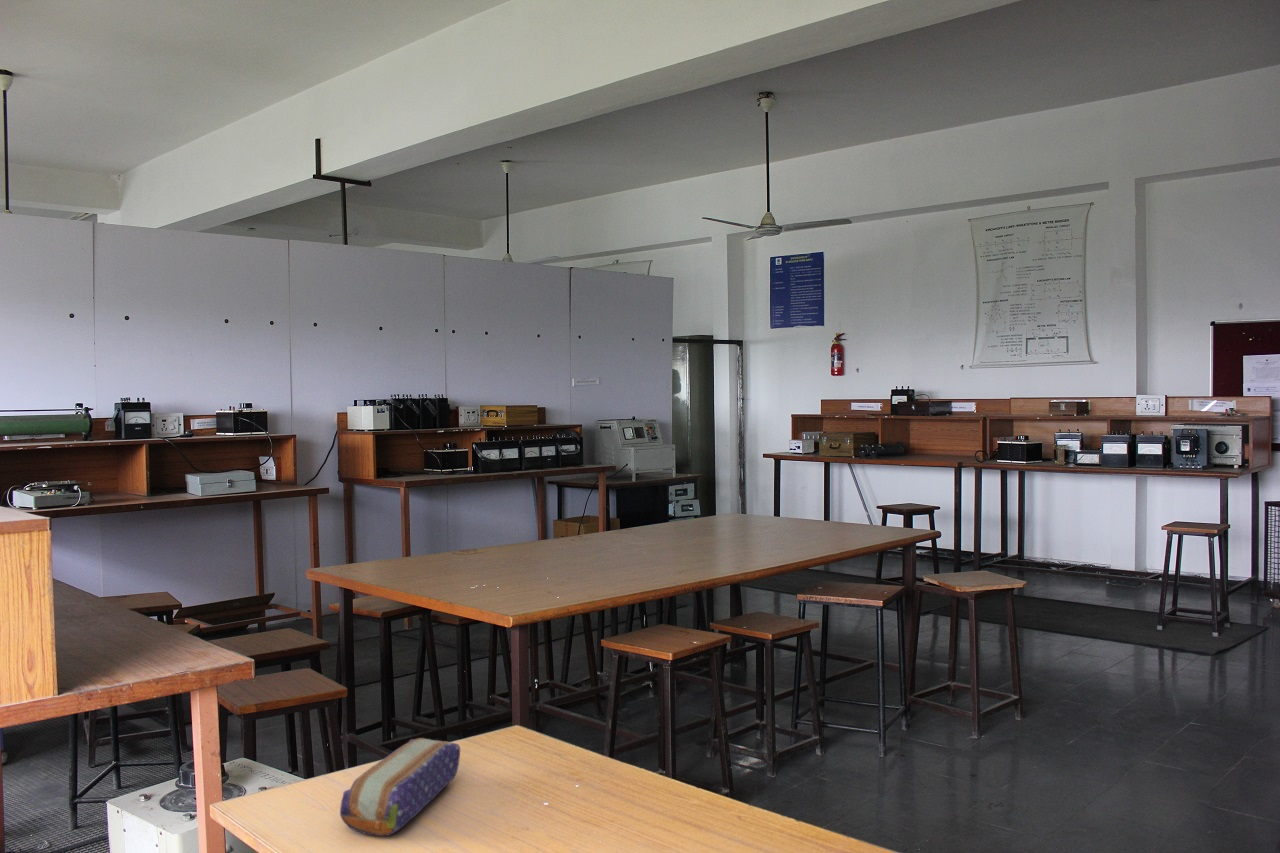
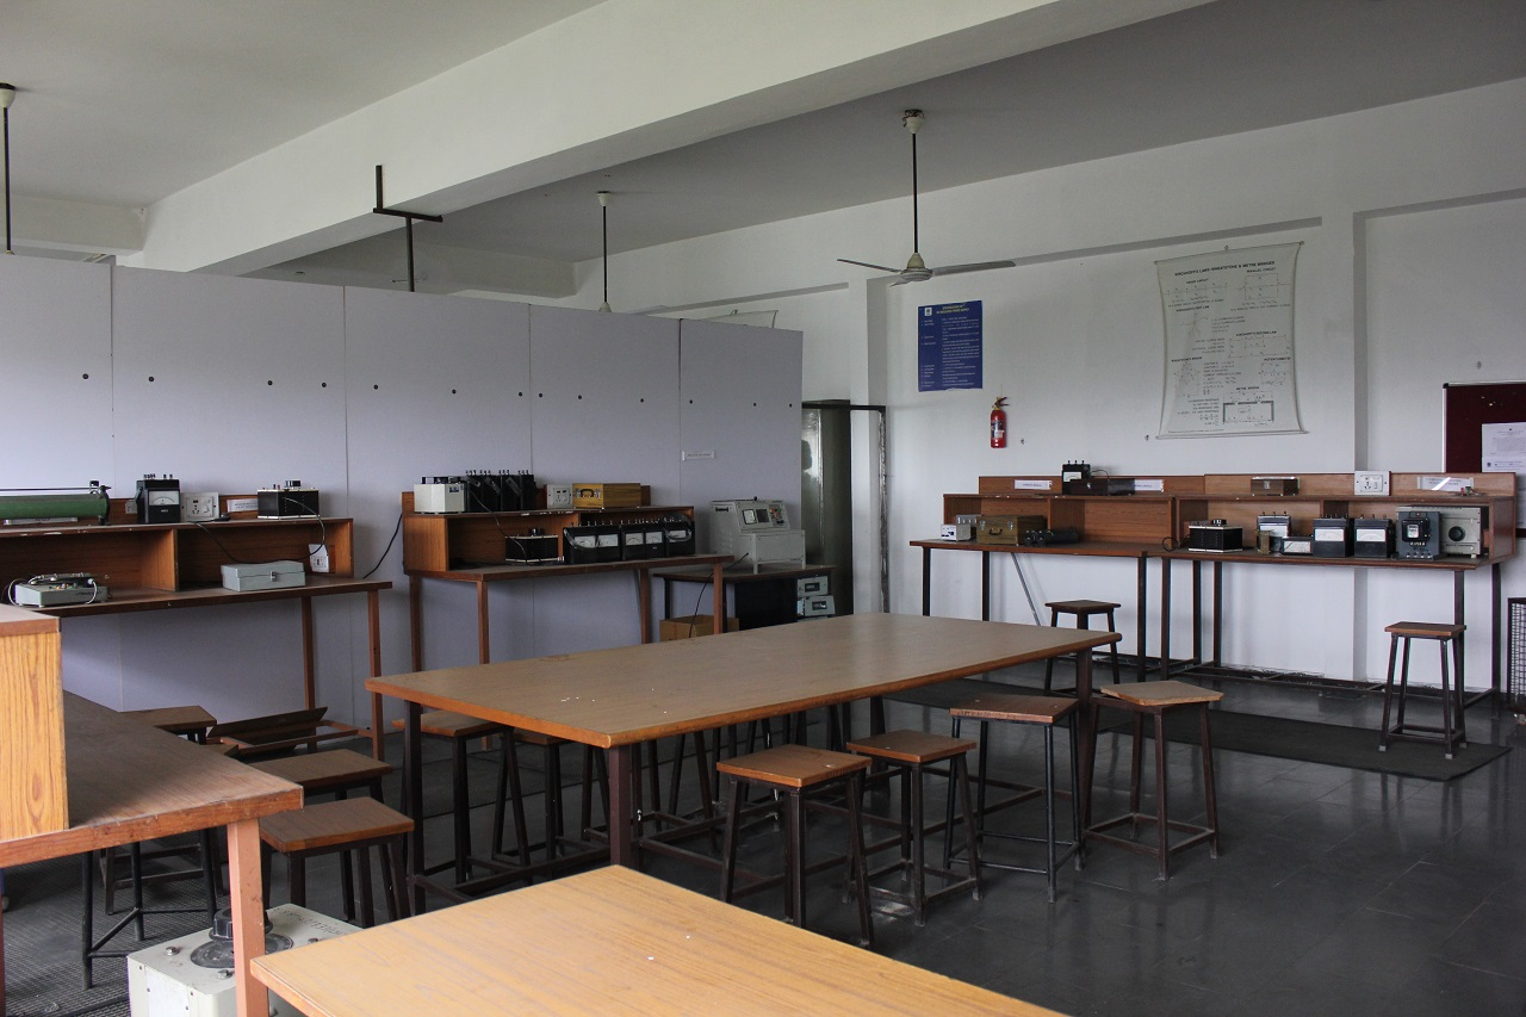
- pencil case (402, 782)
